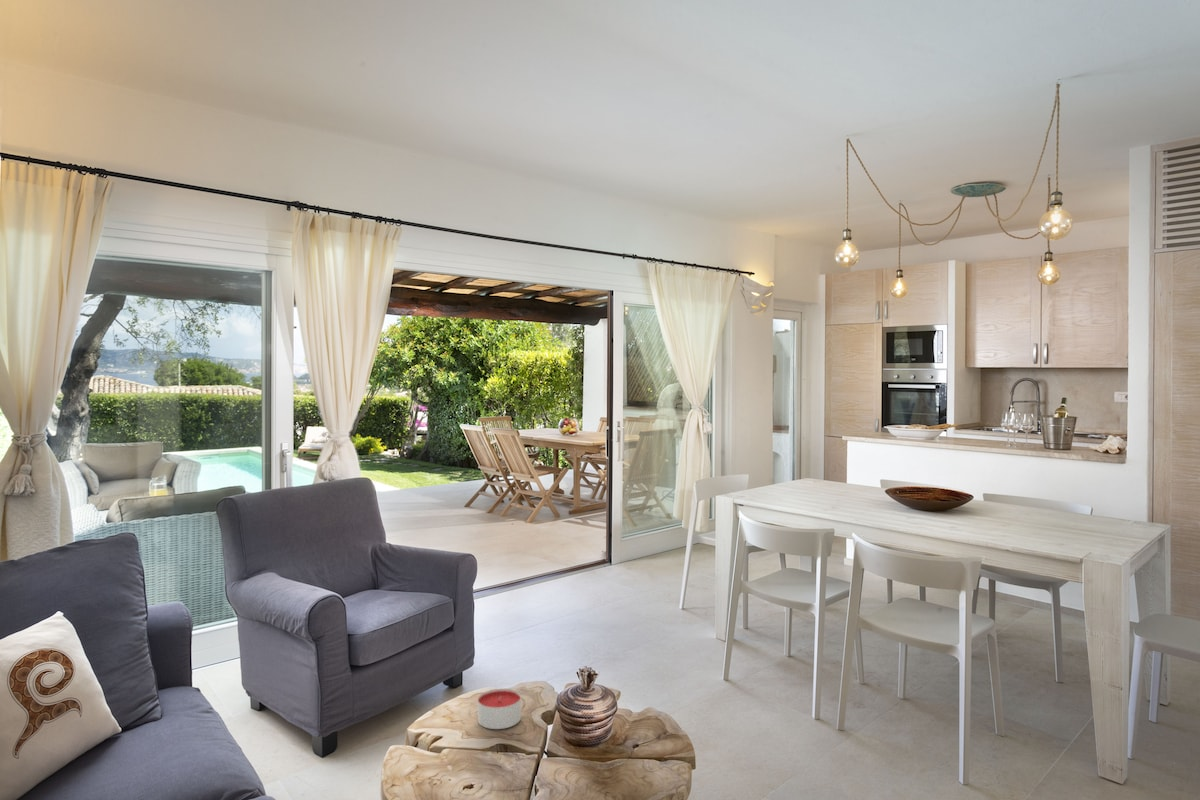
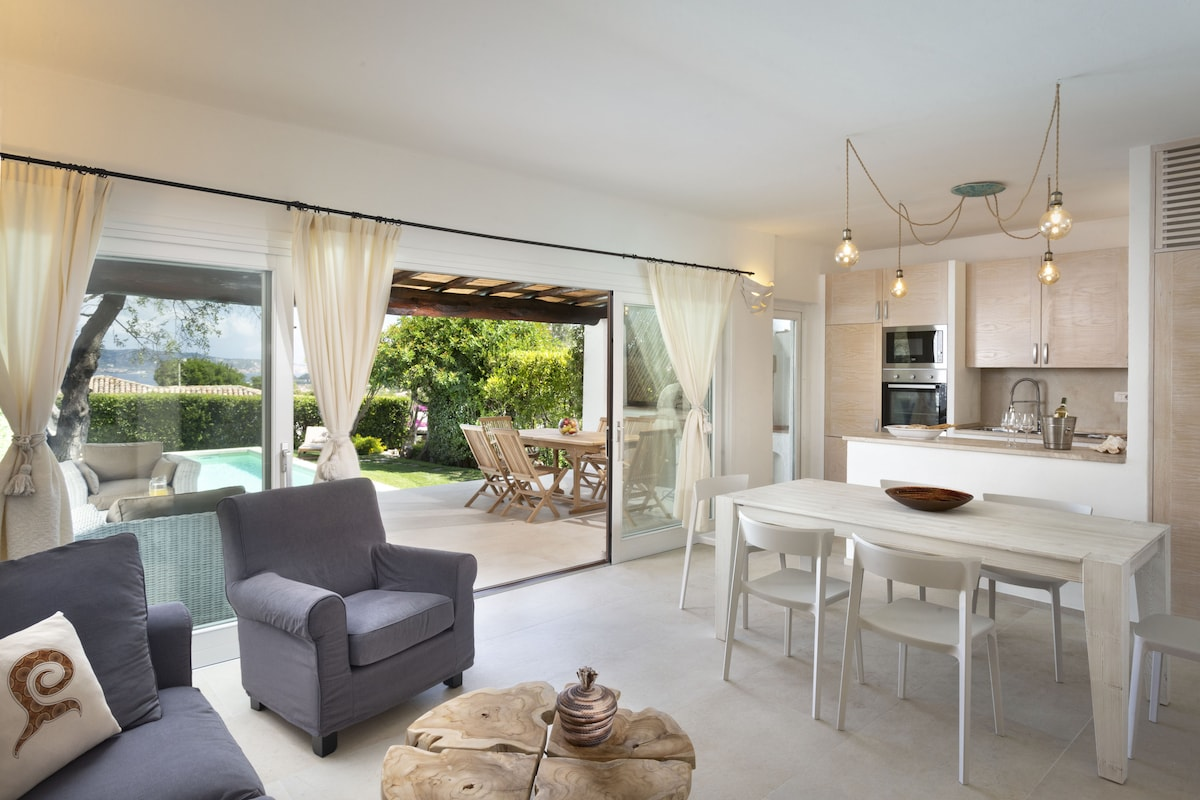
- candle (499, 707)
